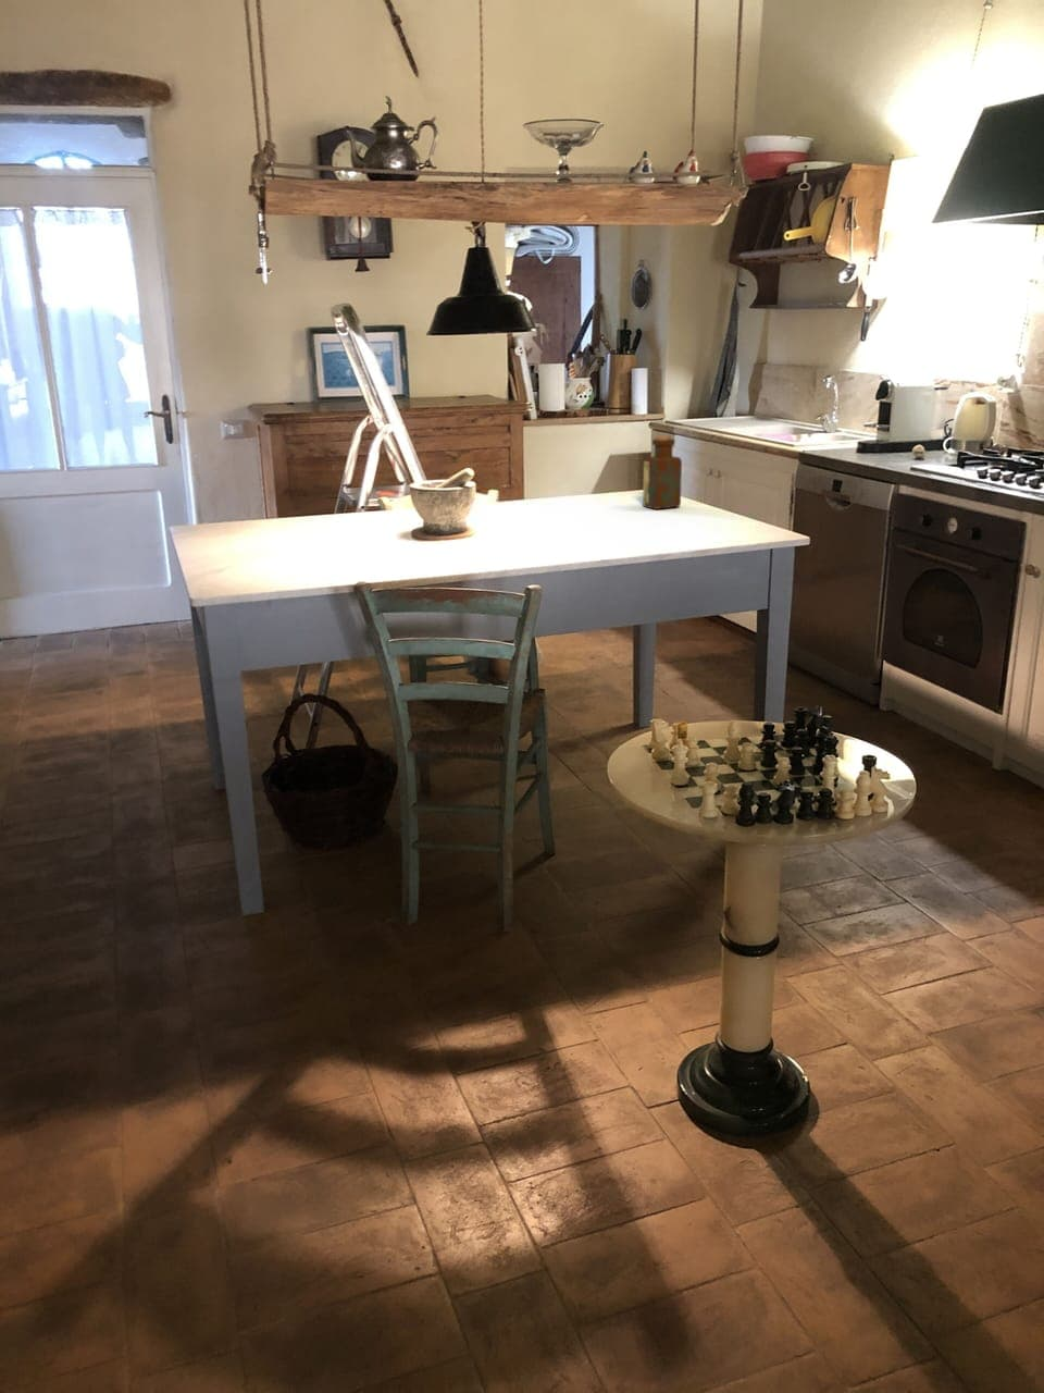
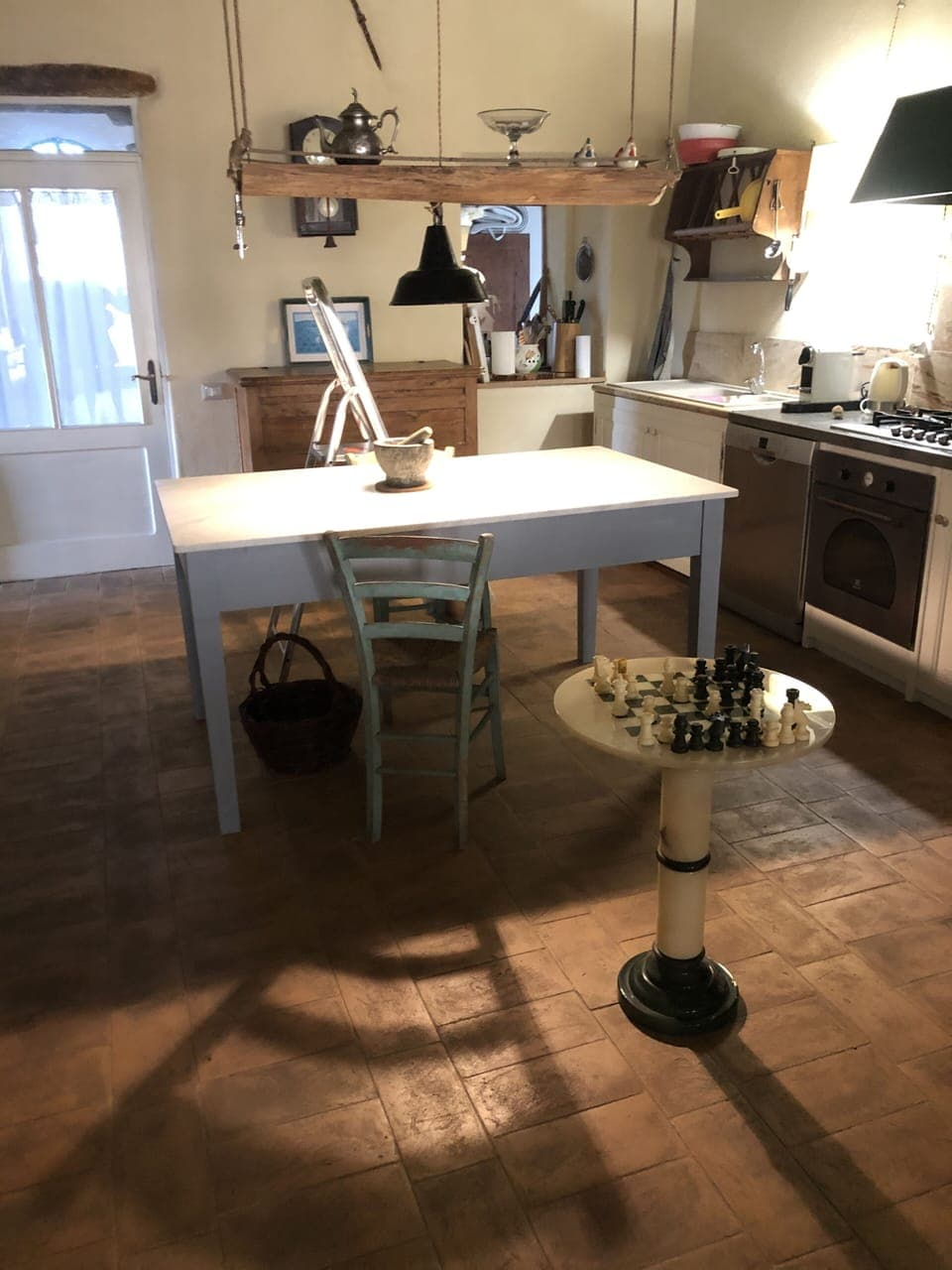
- bottle (662, 472)
